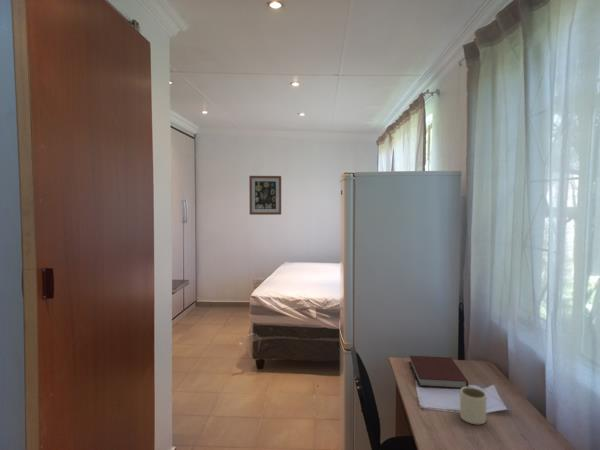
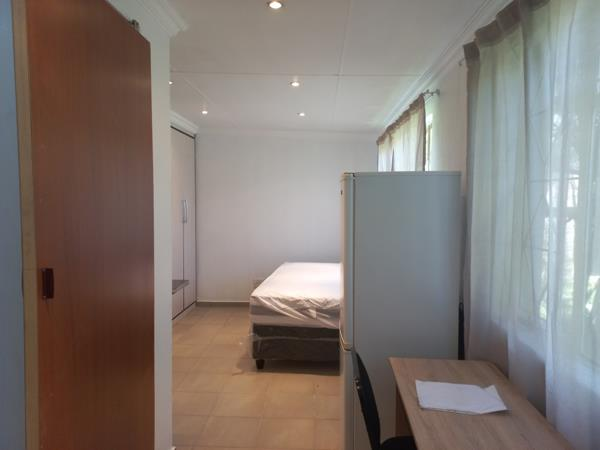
- mug (472, 402)
- wall art (265, 195)
- notebook (436, 370)
